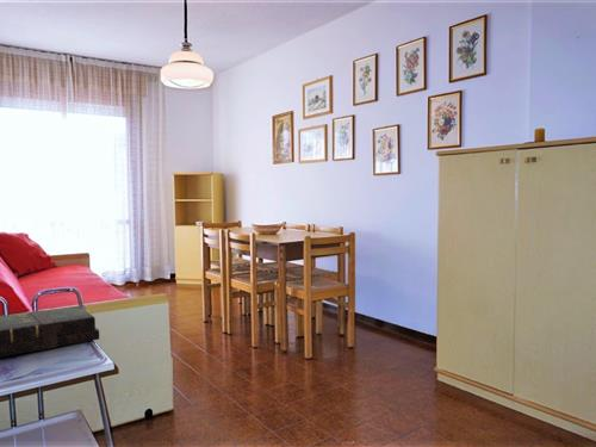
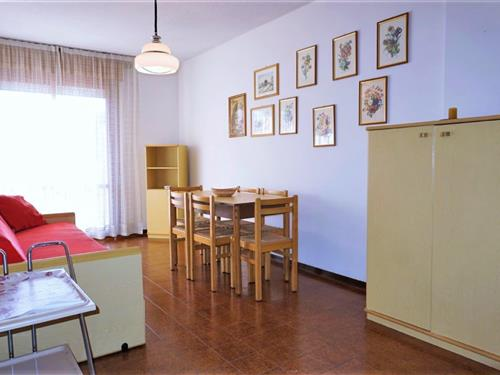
- book (43, 328)
